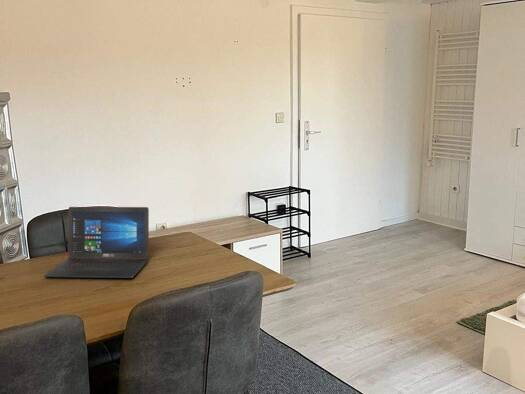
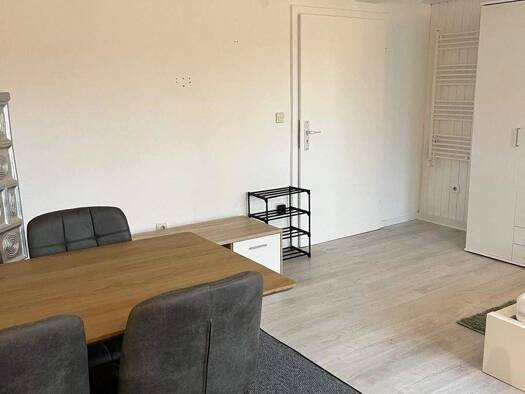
- laptop (98, 240)
